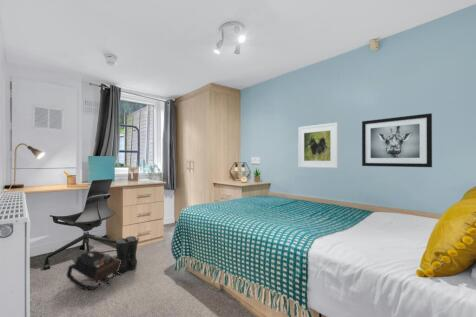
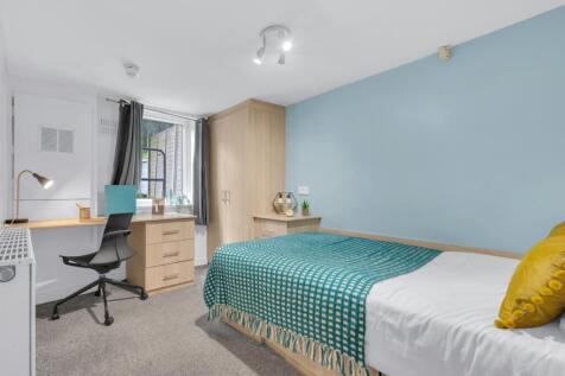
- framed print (316, 146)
- boots (124, 251)
- backpack (96, 269)
- wall art (393, 142)
